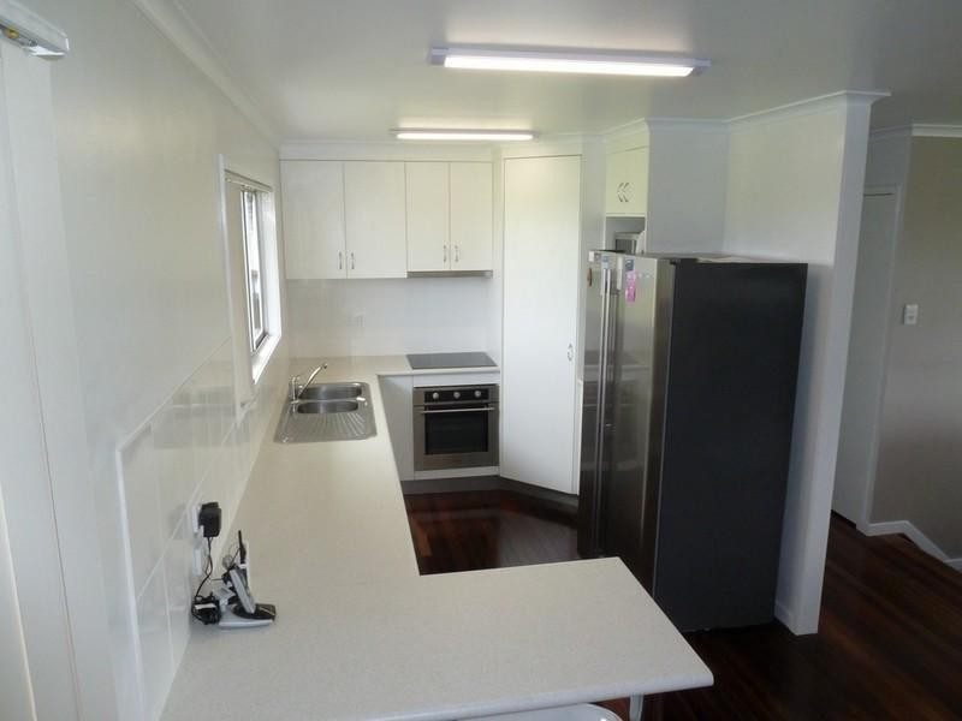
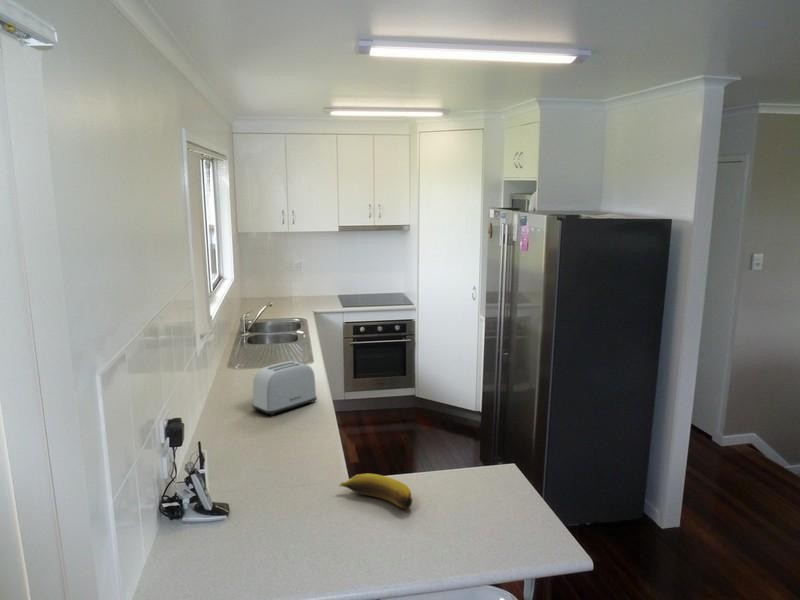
+ toaster (285, 385)
+ banana (375, 492)
